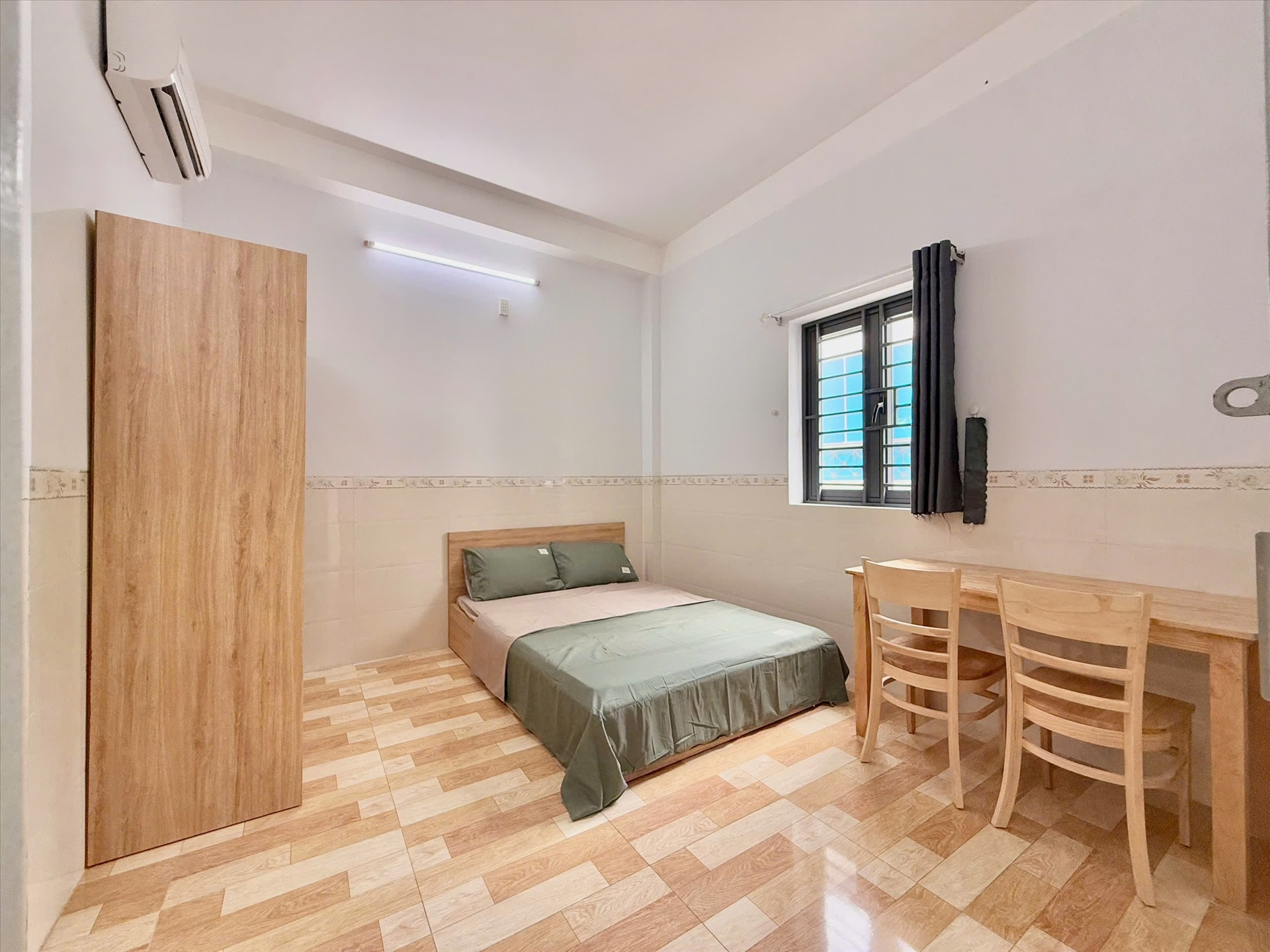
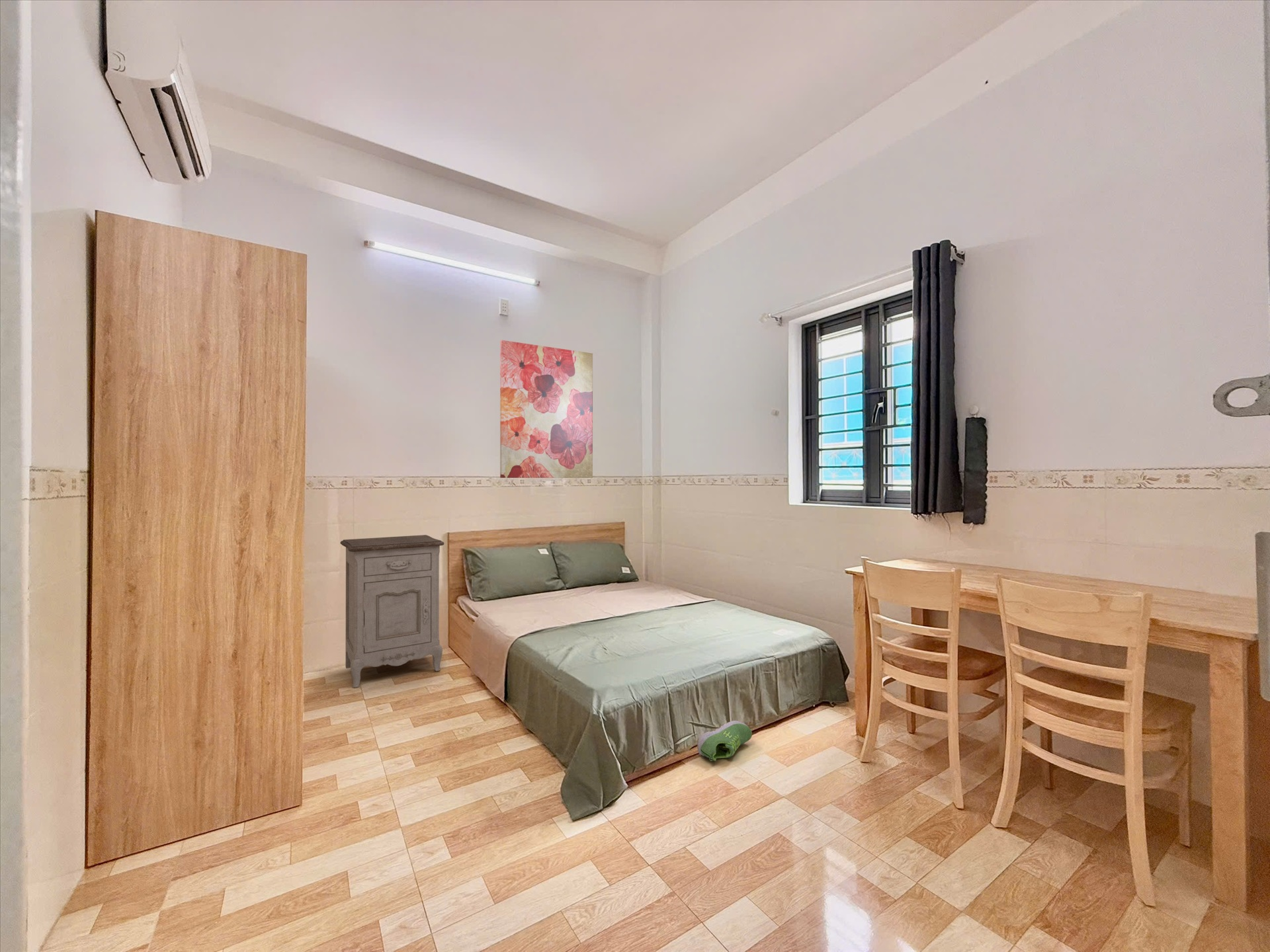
+ shoe (729, 740)
+ nightstand (393, 606)
+ wall art (548, 413)
